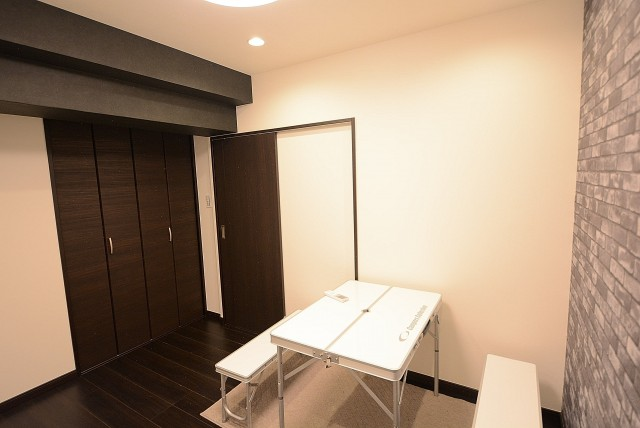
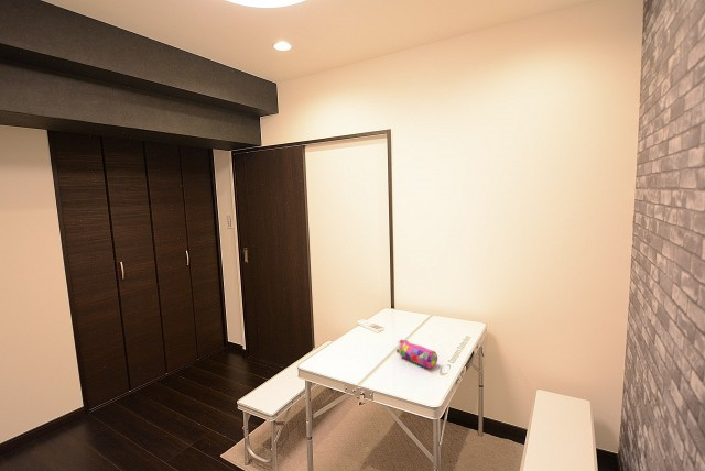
+ pencil case (416, 353)
